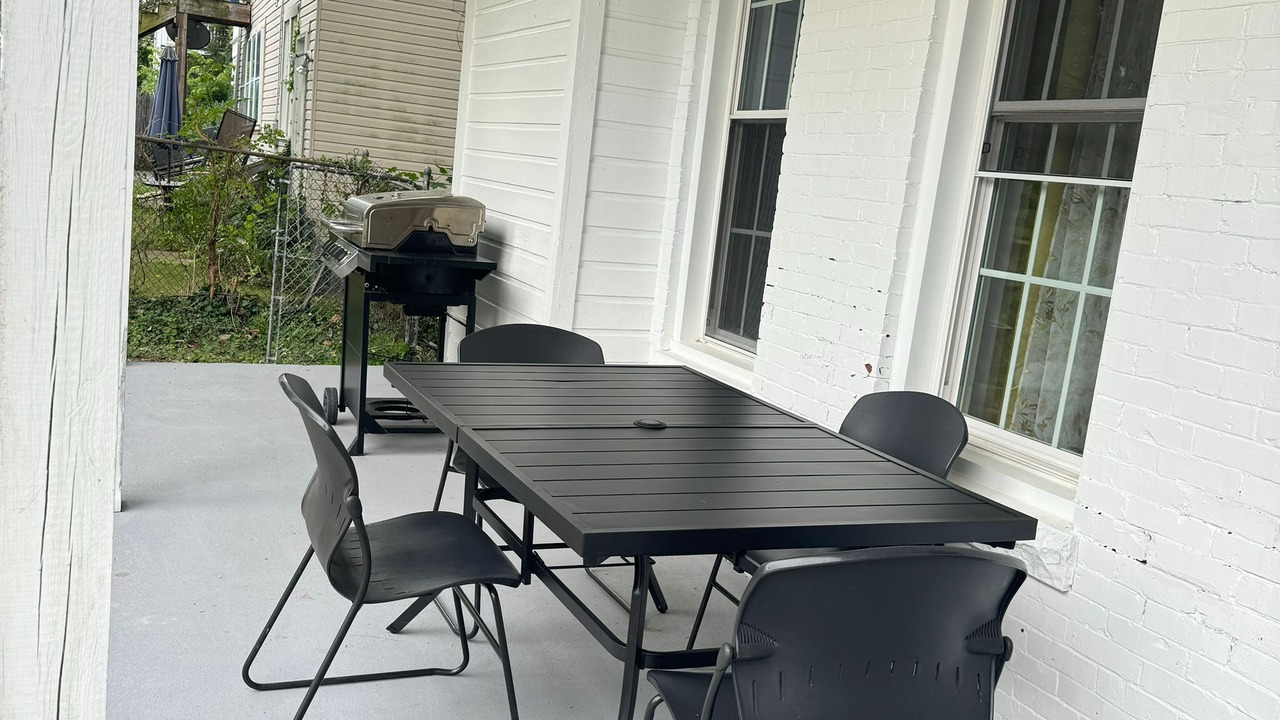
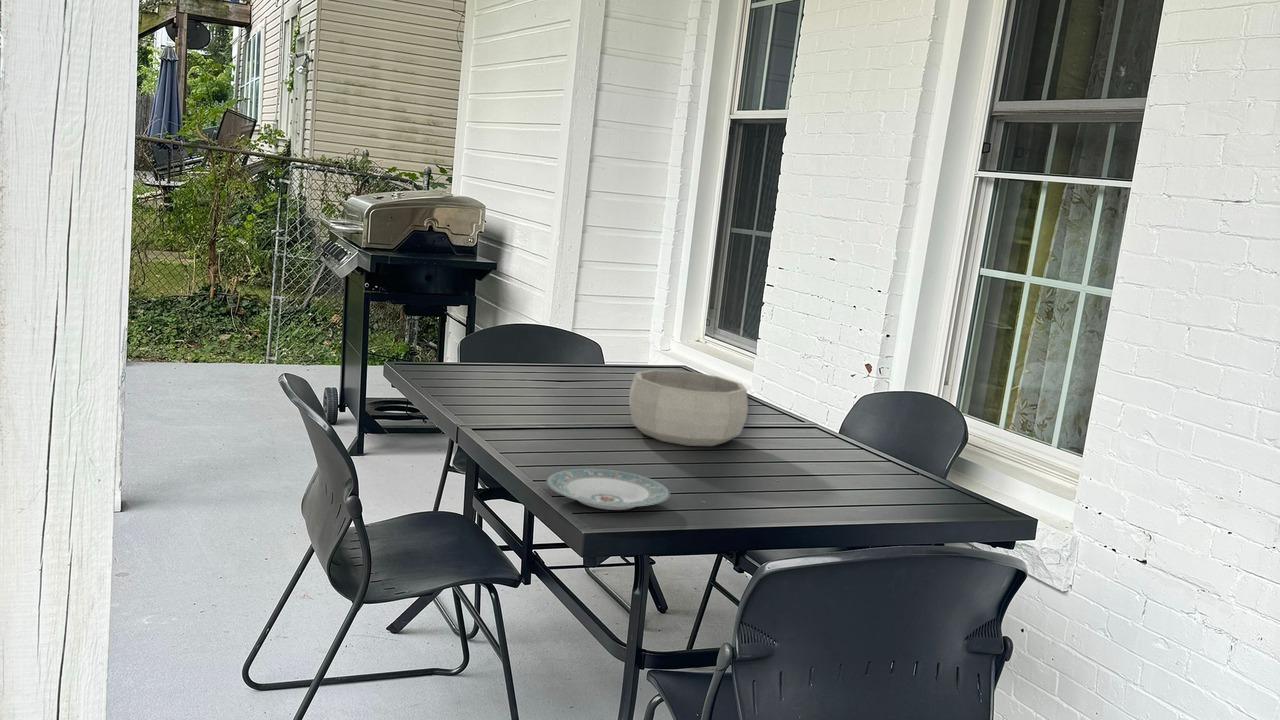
+ plate (607, 493)
+ decorative bowl (687, 408)
